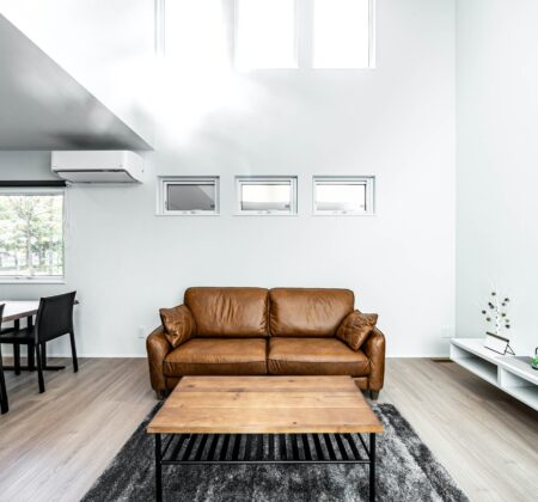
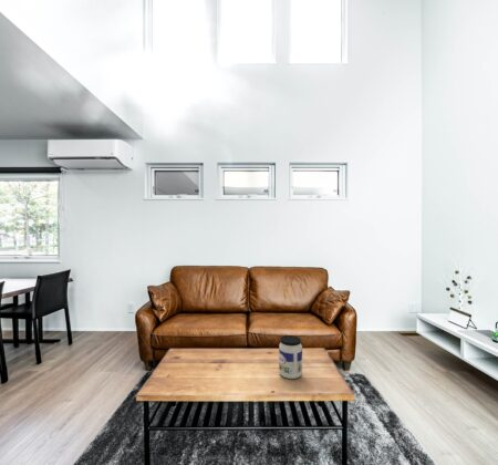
+ jar (290, 356)
